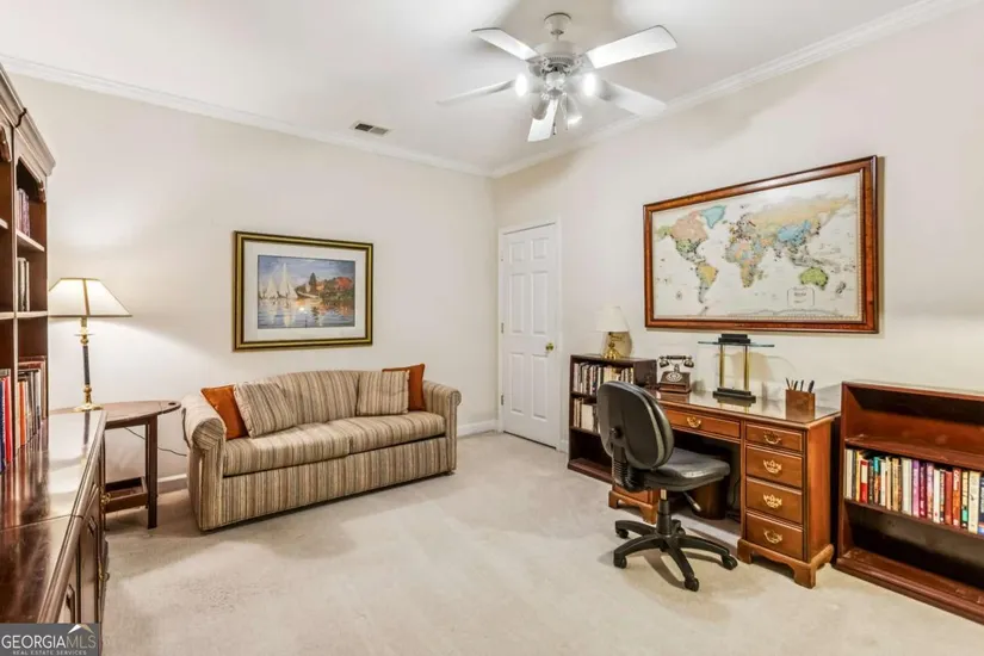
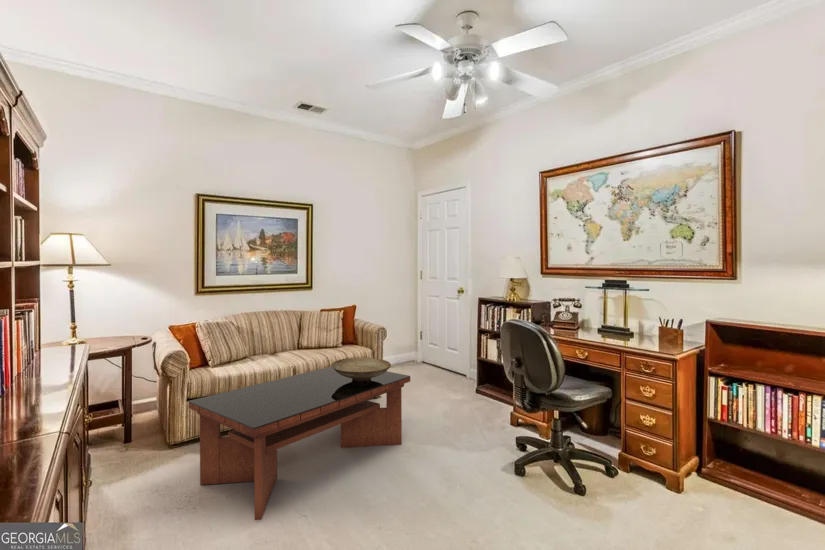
+ coffee table (311, 424)
+ decorative bowl (361, 370)
